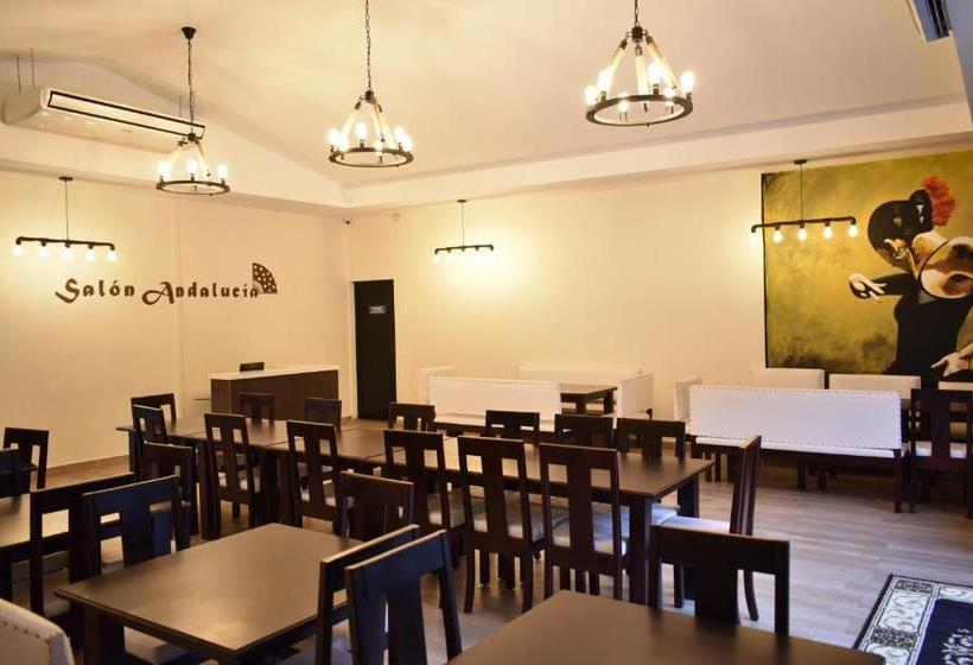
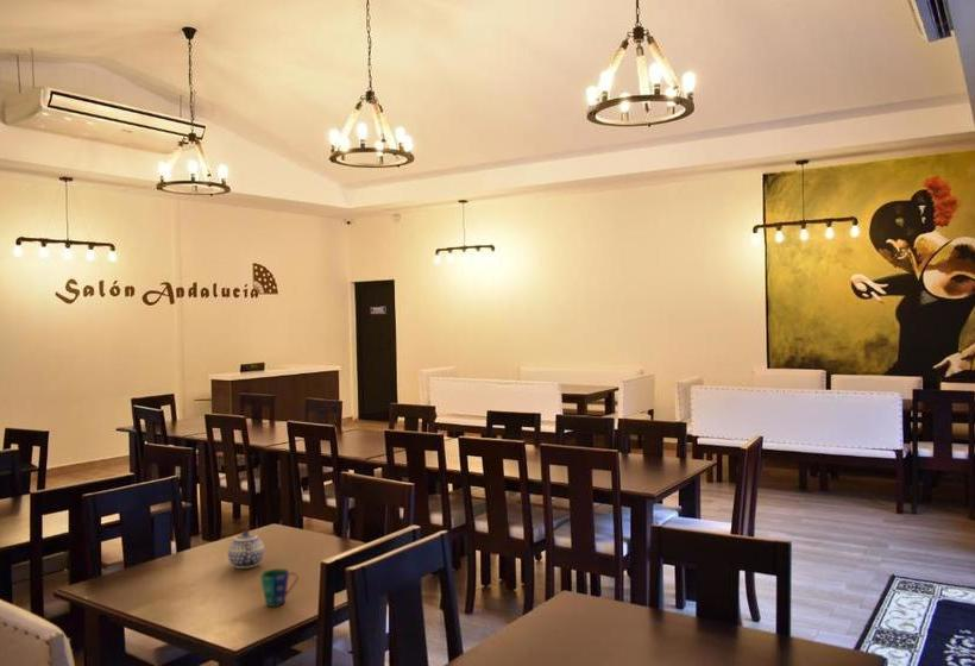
+ cup (279, 586)
+ teapot (246, 547)
